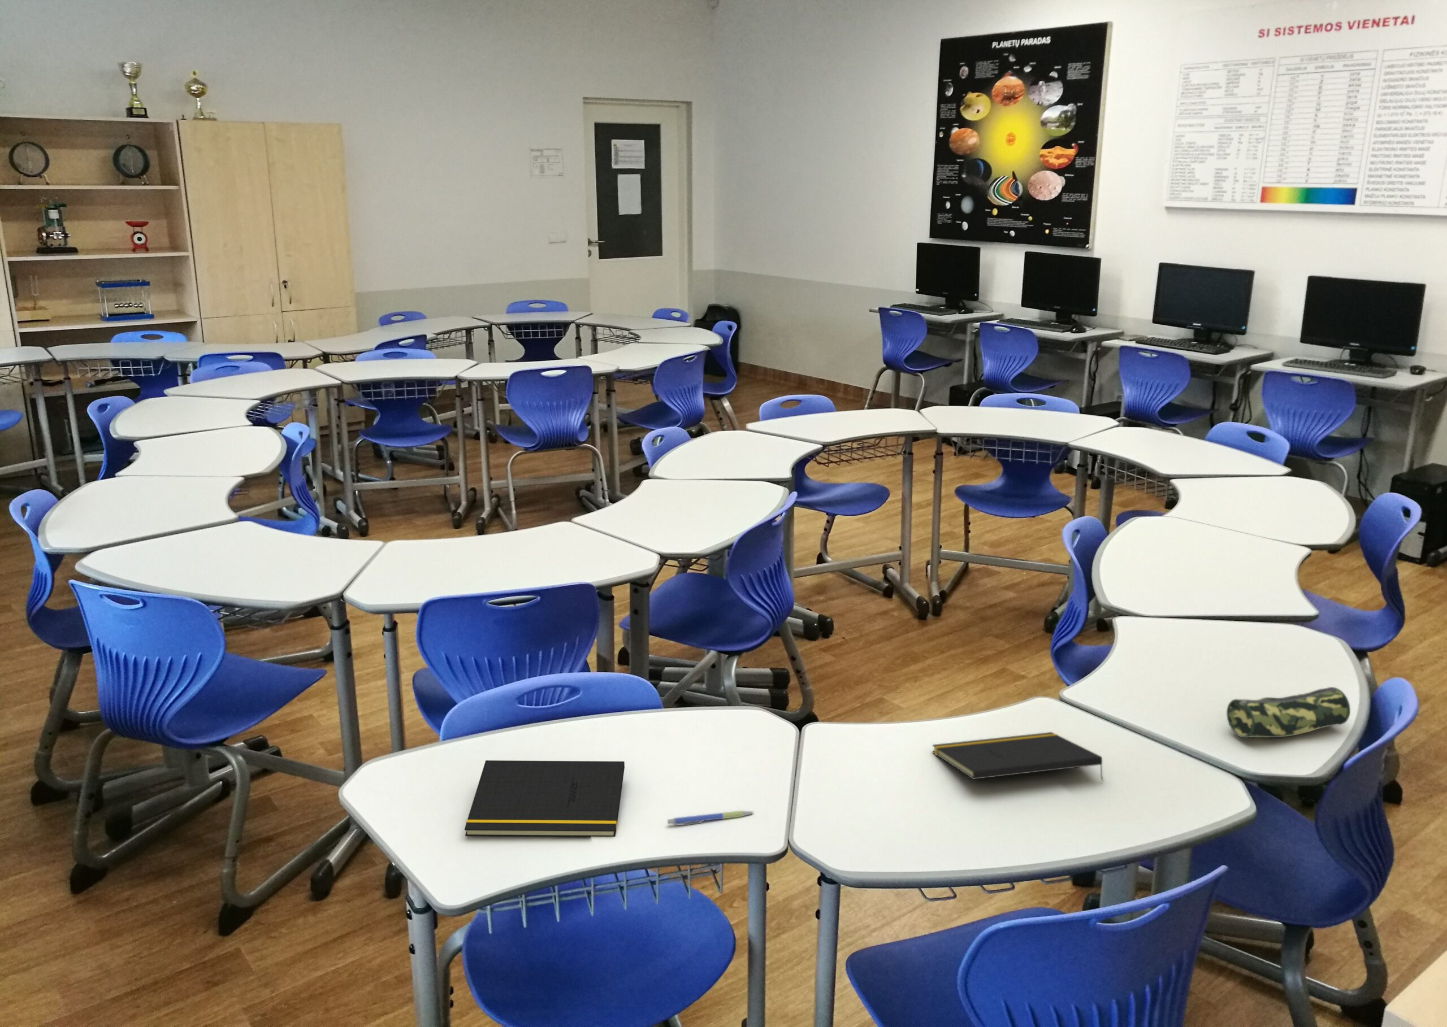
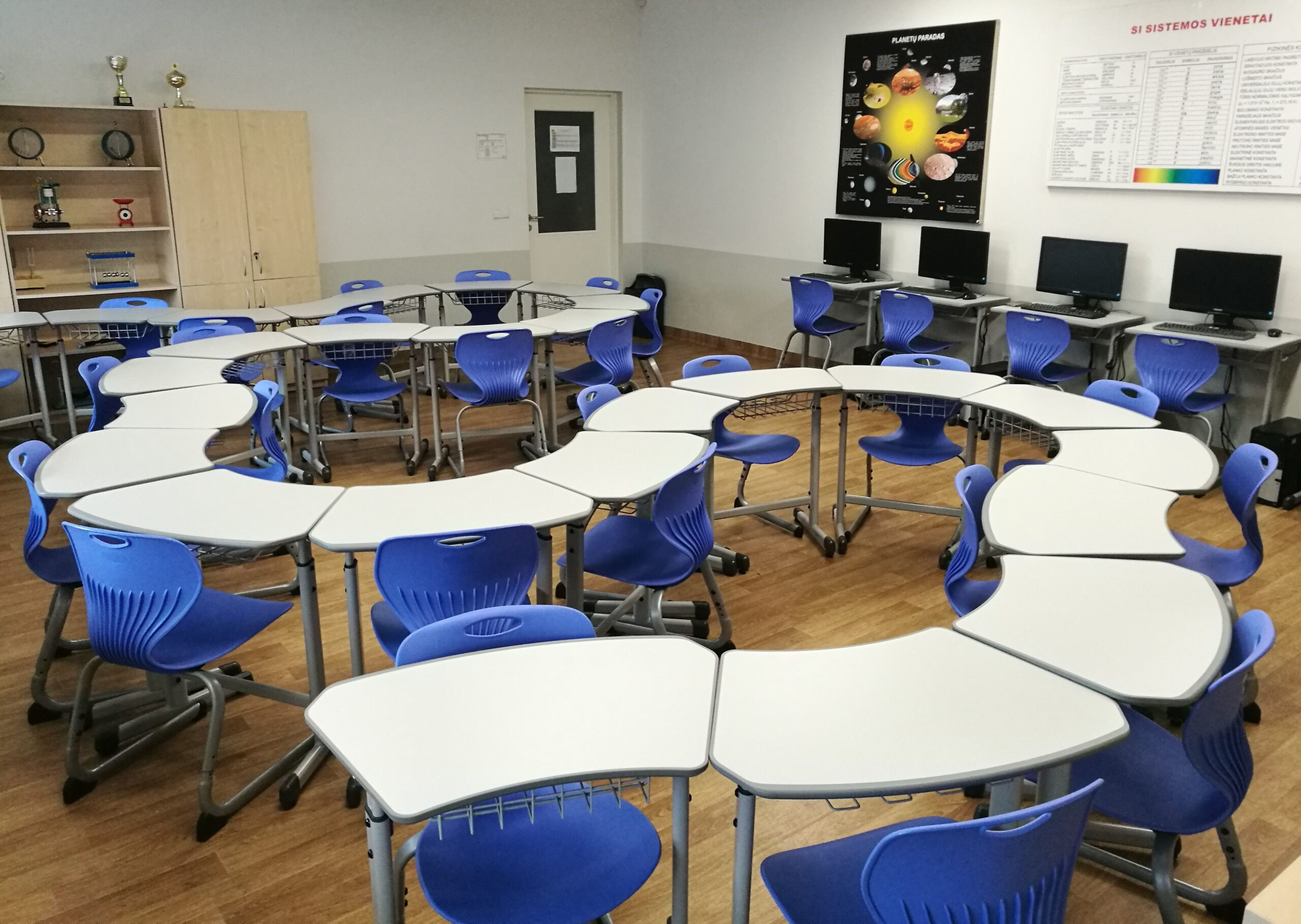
- notepad (1014, 755)
- notepad (547, 797)
- pencil case (1286, 714)
- pen (711, 817)
